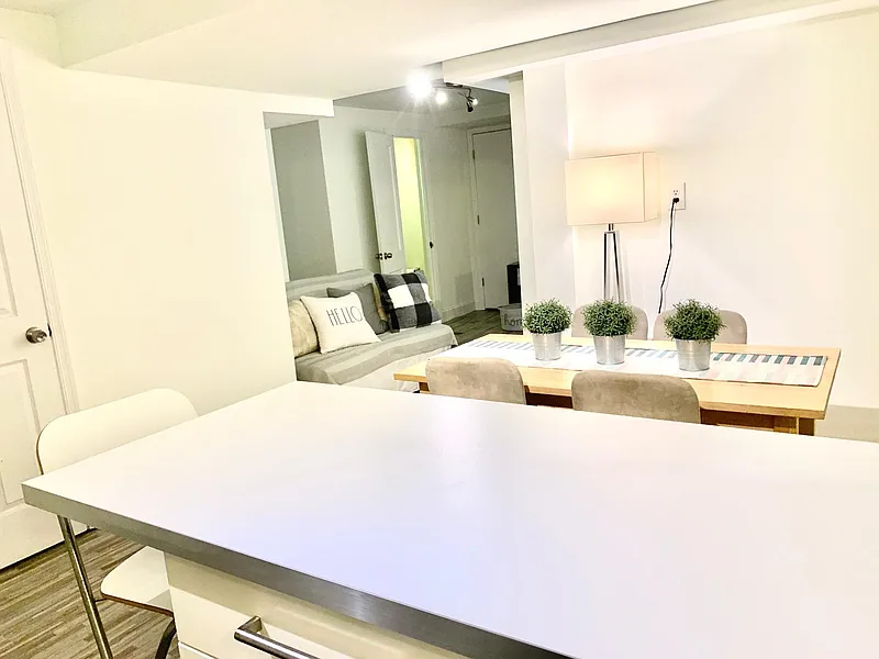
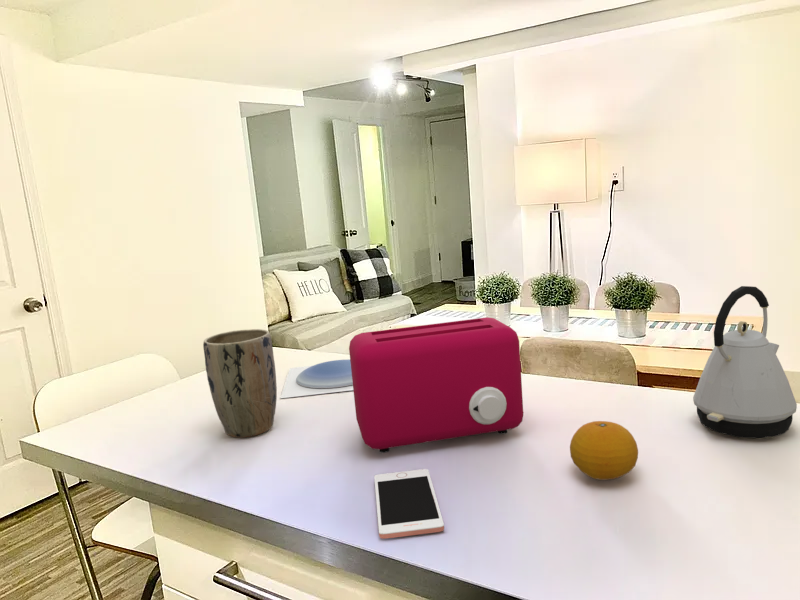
+ cell phone (406, 500)
+ fruit (603, 448)
+ kettle (744, 356)
+ plate (336, 370)
+ toaster (436, 383)
+ plant pot (243, 383)
